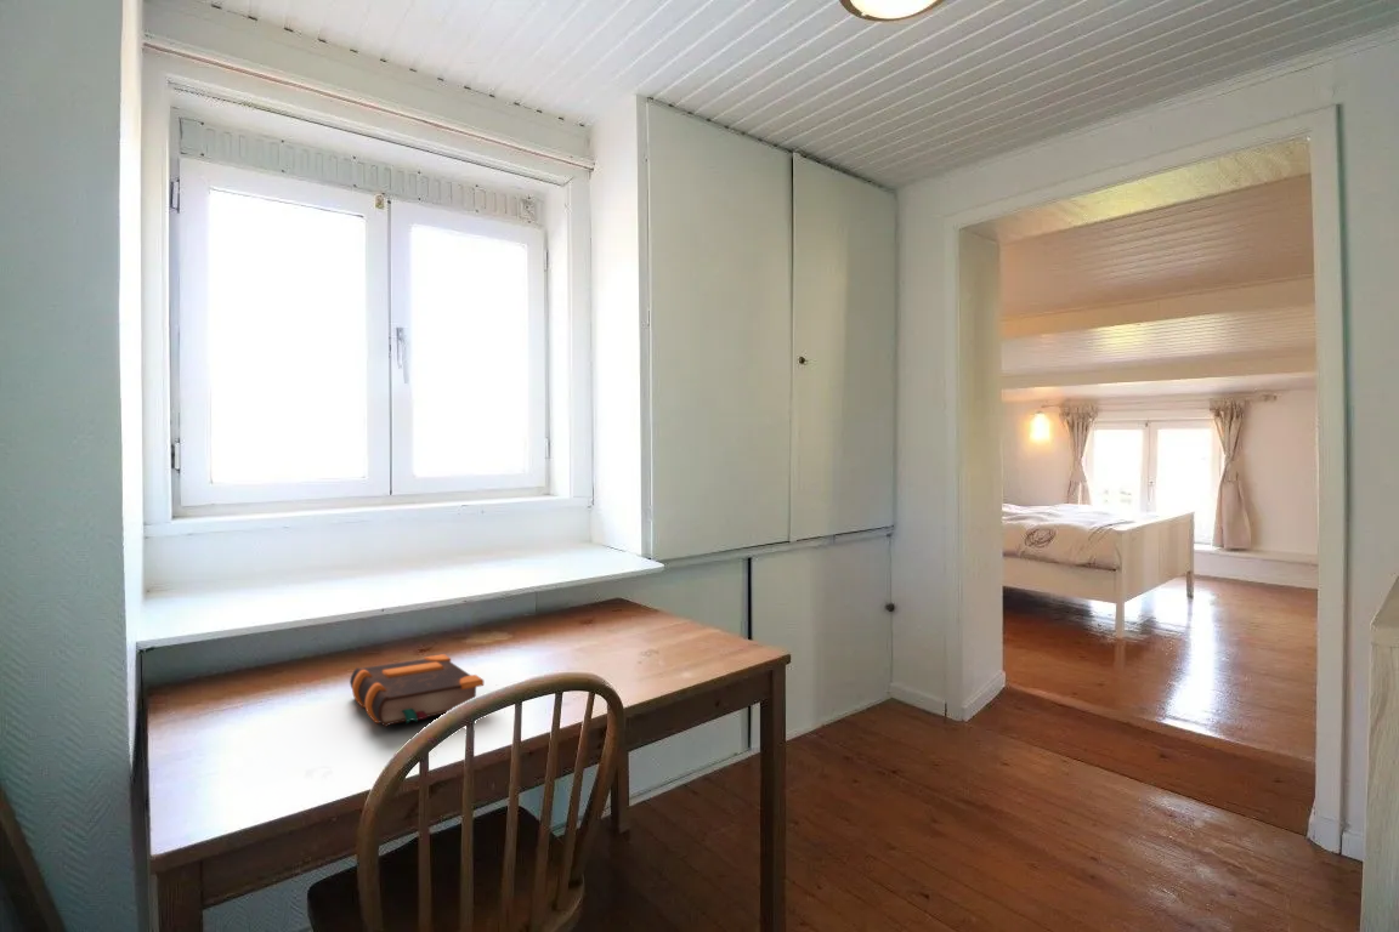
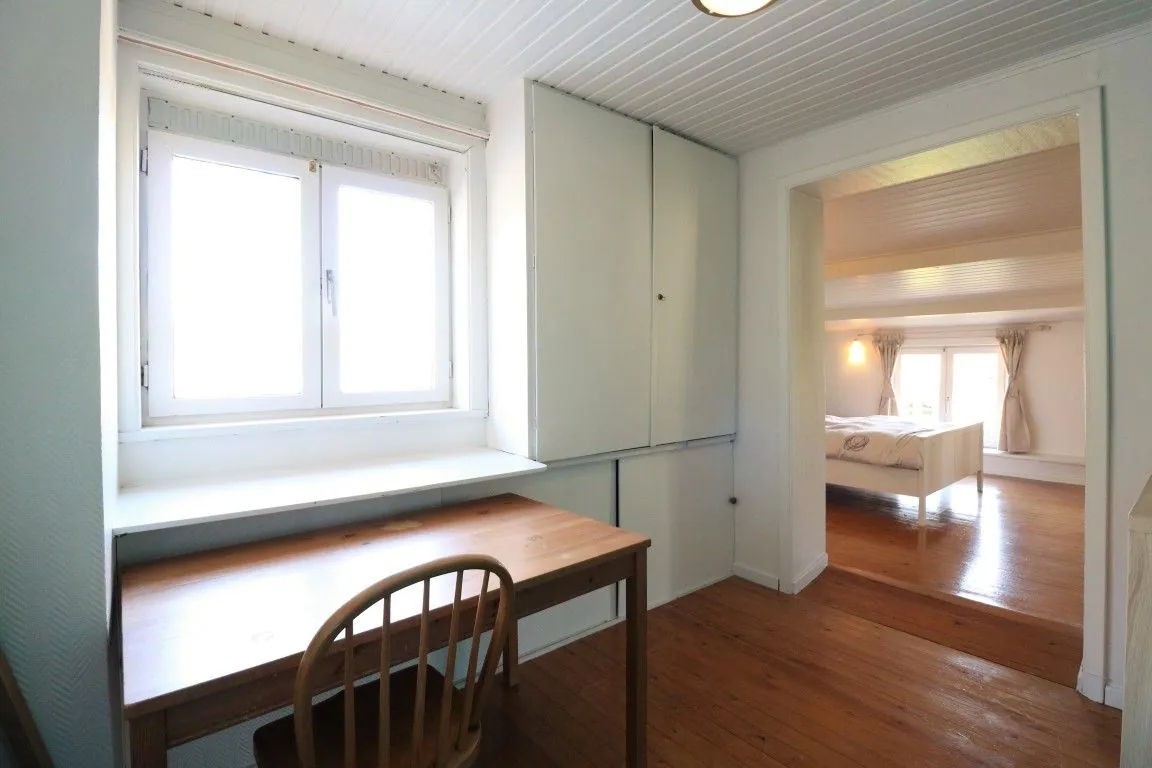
- bible (415, 688)
